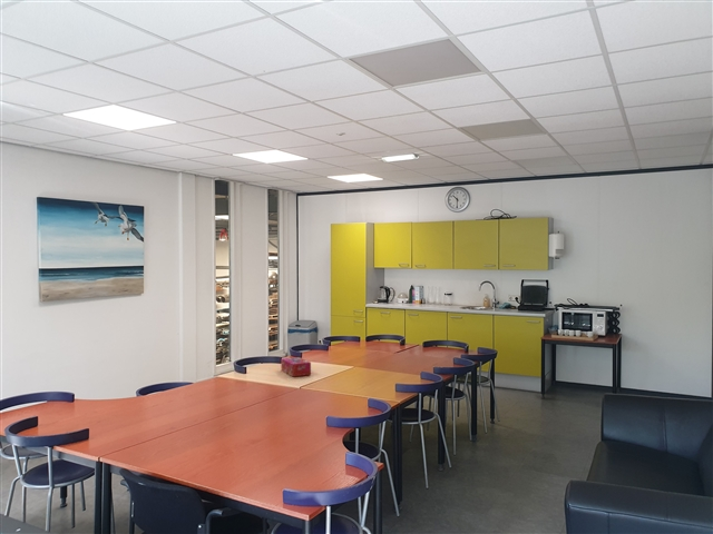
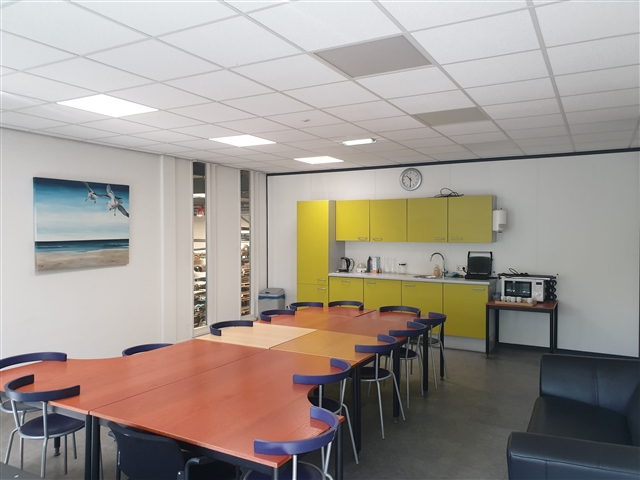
- tissue box (295, 366)
